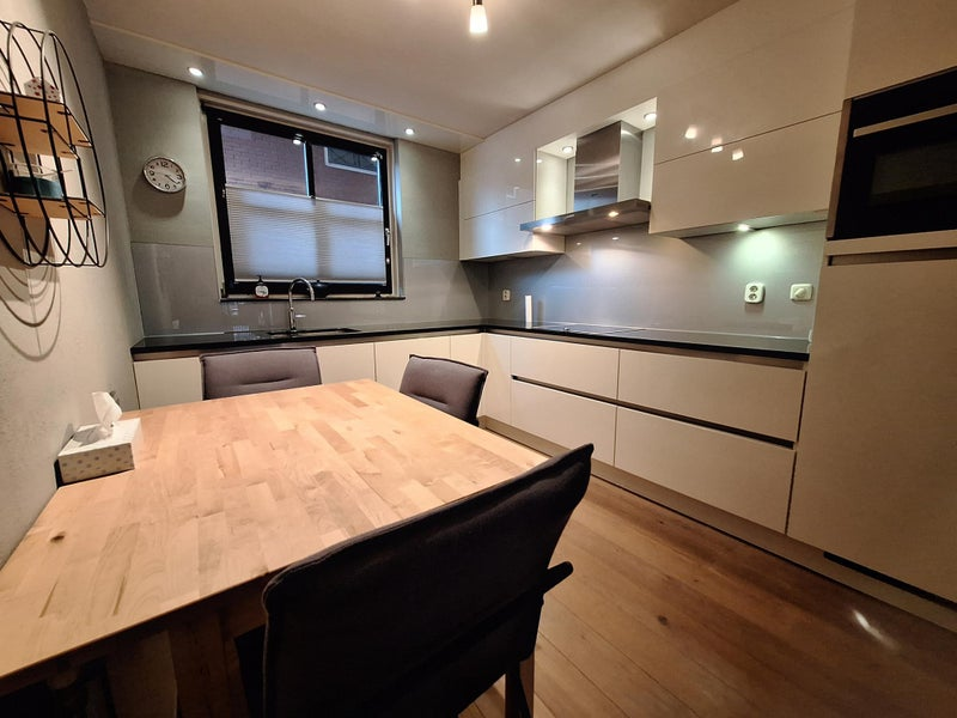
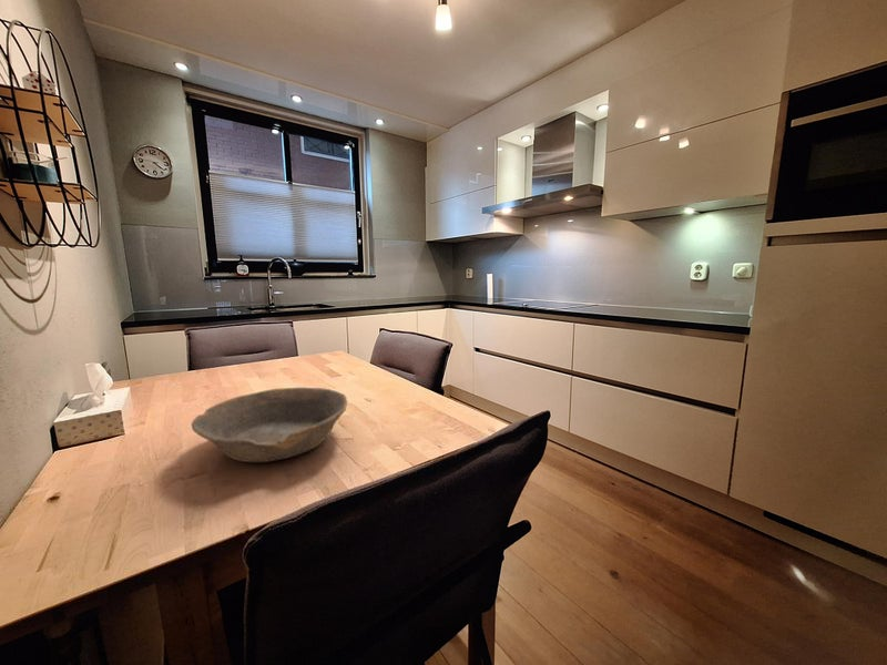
+ bowl (277, 424)
